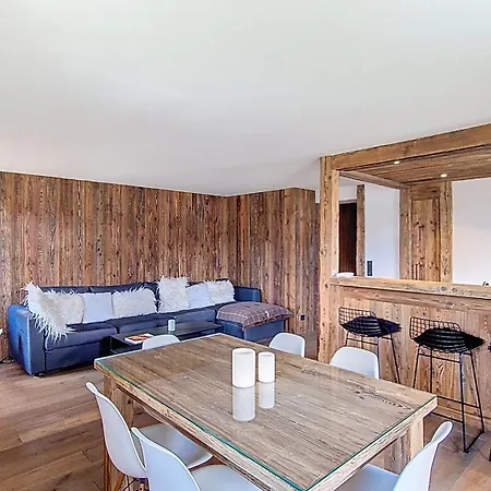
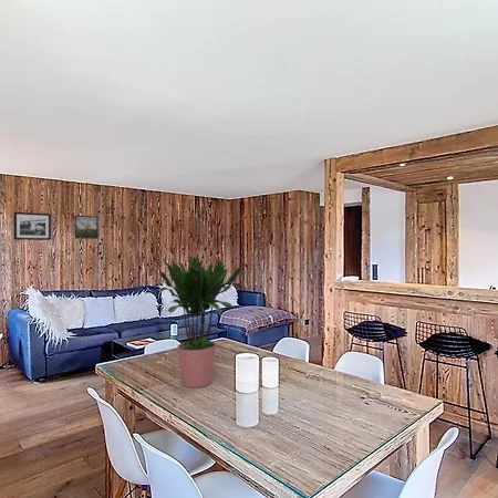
+ picture frame (32, 226)
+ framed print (86, 227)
+ potted plant (193, 317)
